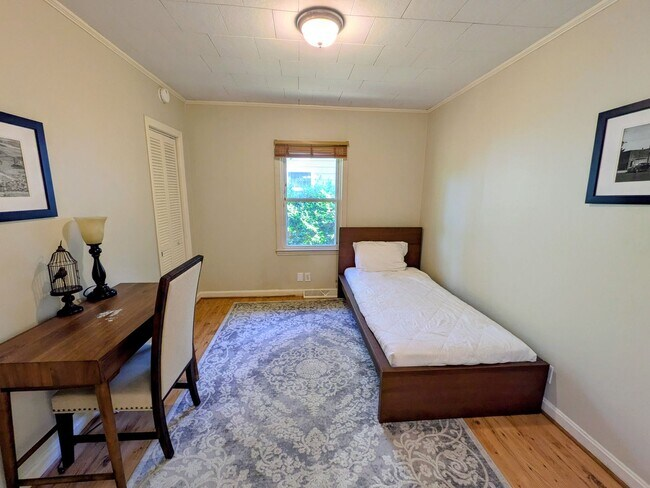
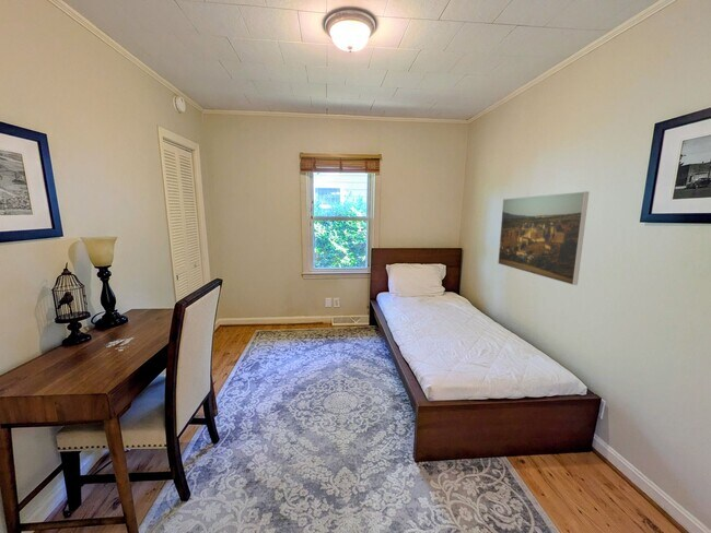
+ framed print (534, 235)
